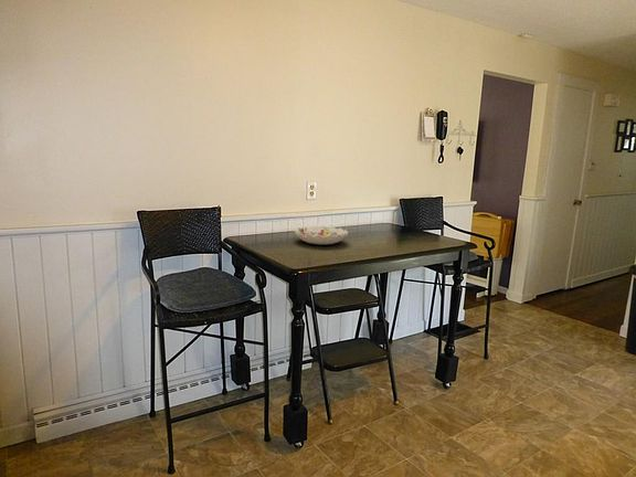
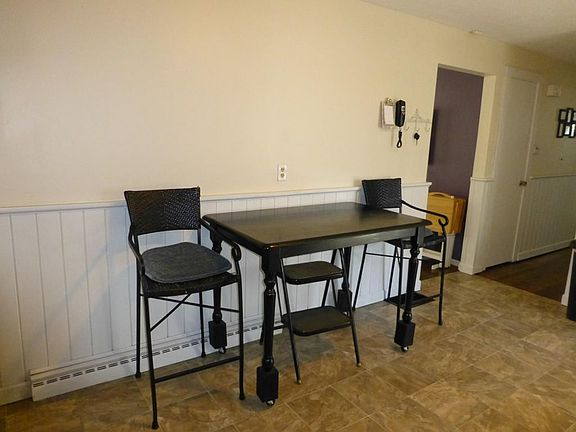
- decorative bowl (320, 236)
